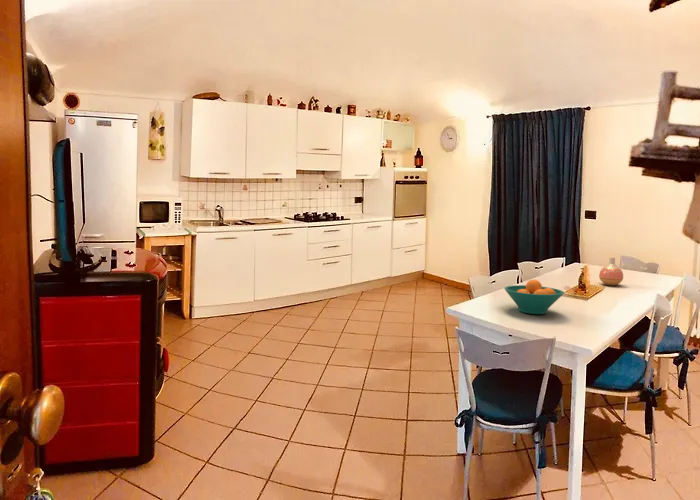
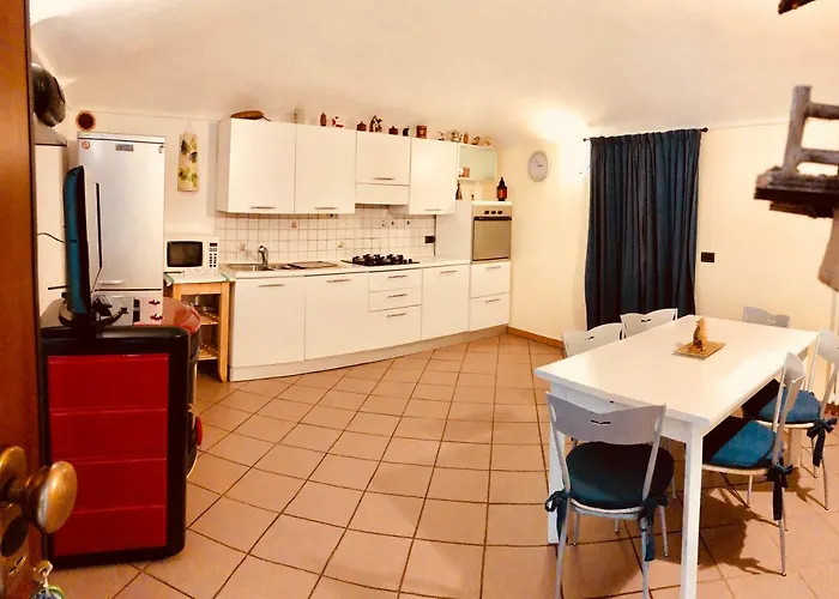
- vase (611, 271)
- fruit bowl (533, 295)
